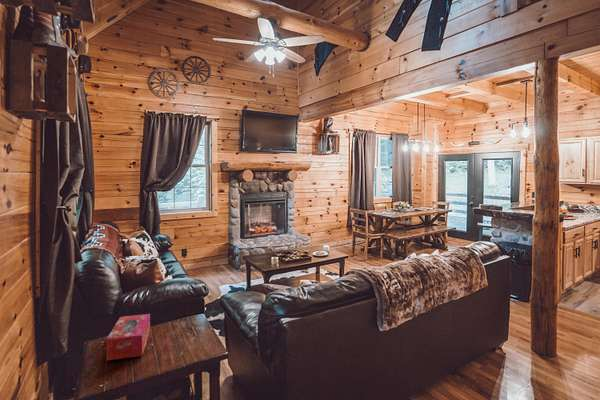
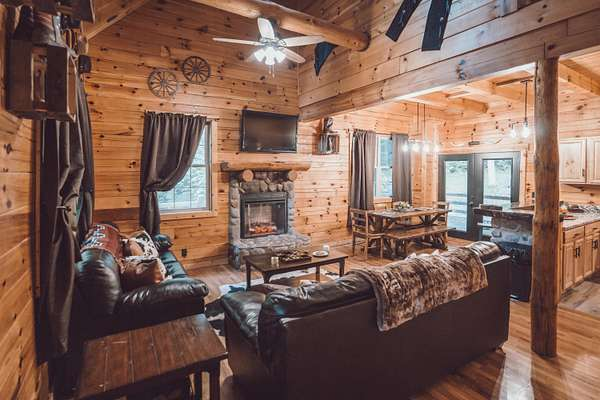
- tissue box (130, 335)
